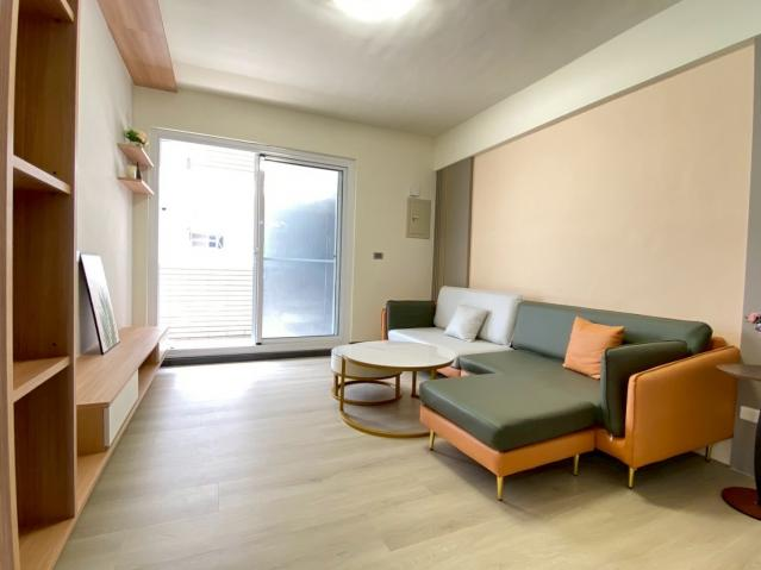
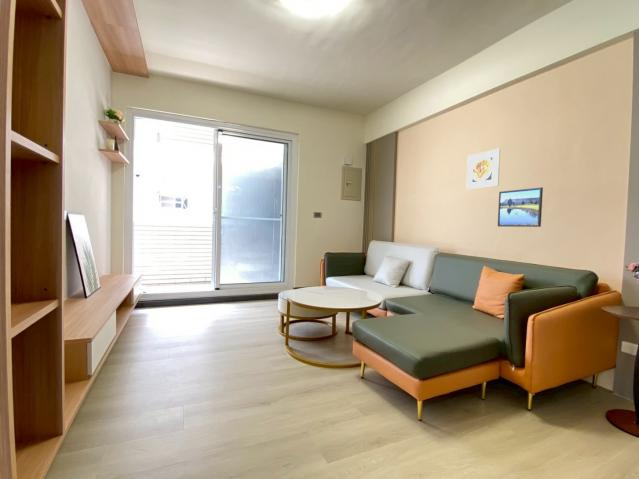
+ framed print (518, 208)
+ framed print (482, 170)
